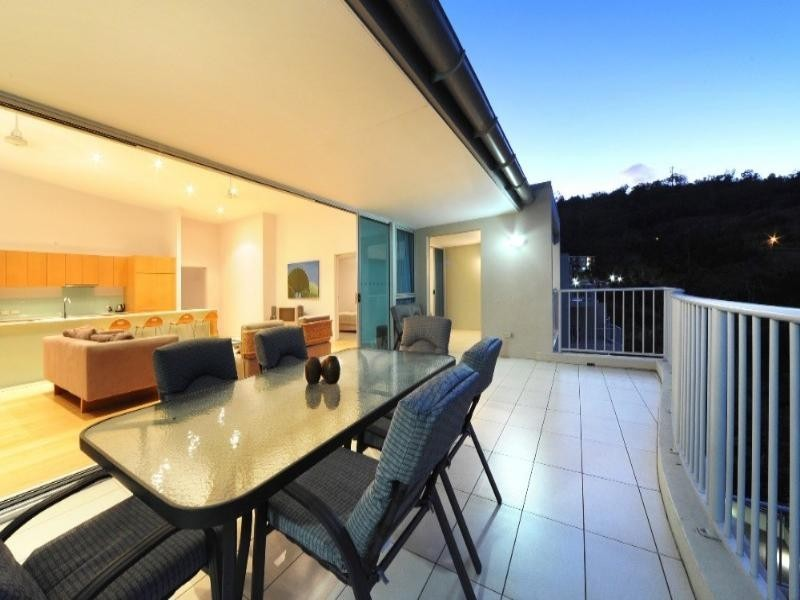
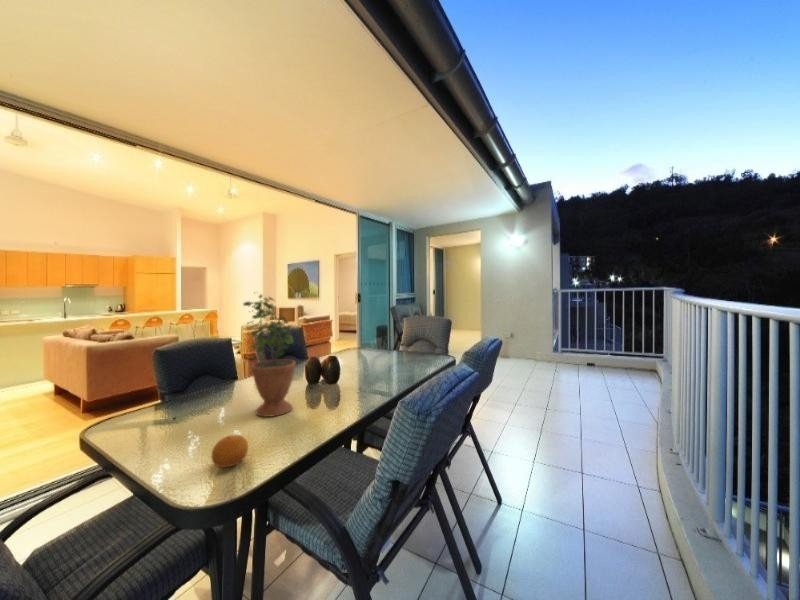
+ potted plant (267, 350)
+ fruit (230, 450)
